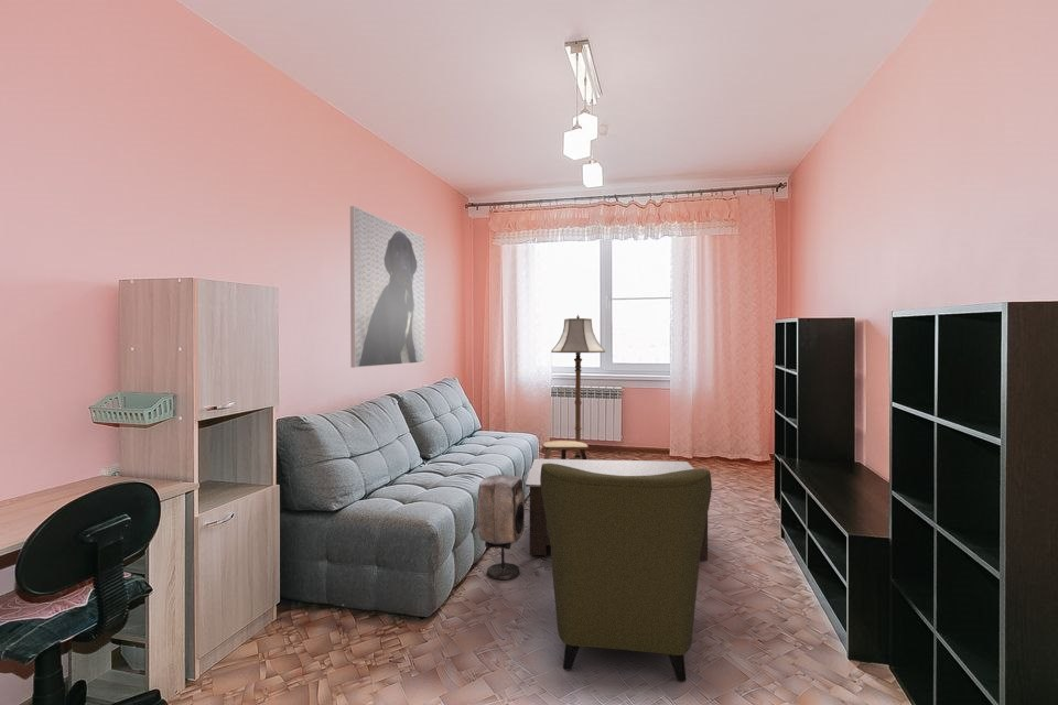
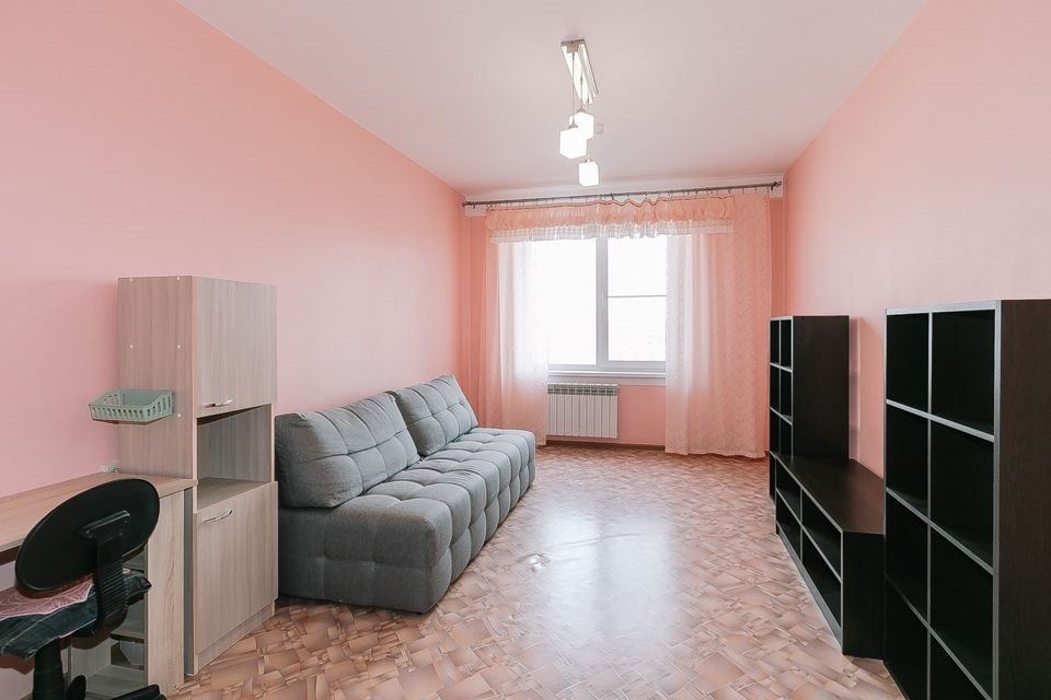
- floor lamp (577, 387)
- speaker (500, 523)
- stool (564, 458)
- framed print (391, 294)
- armchair (623, 551)
- coffee table (617, 475)
